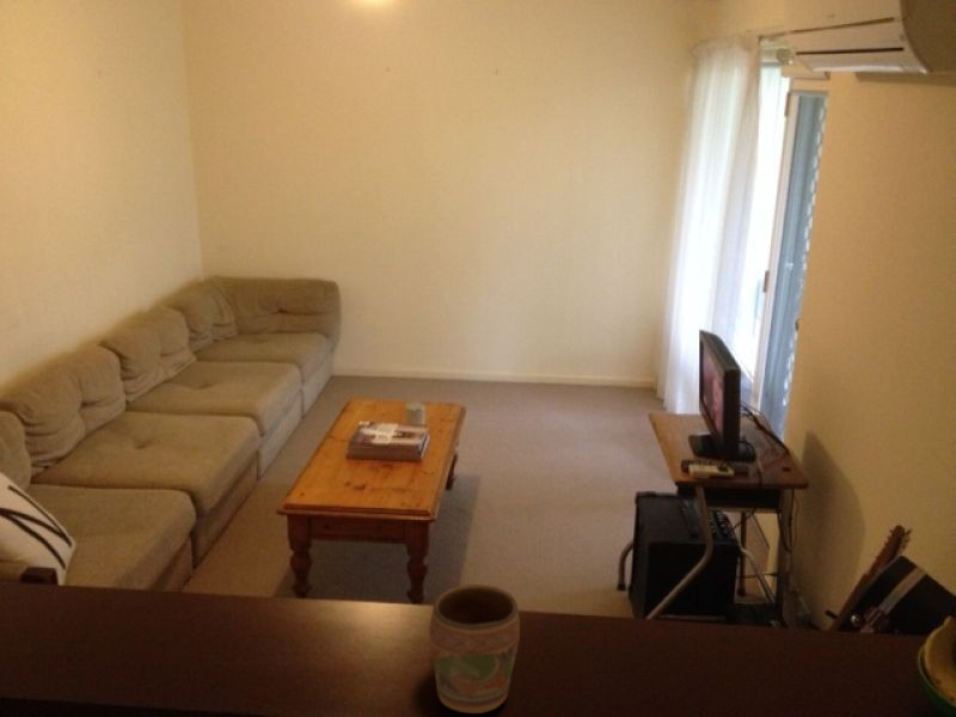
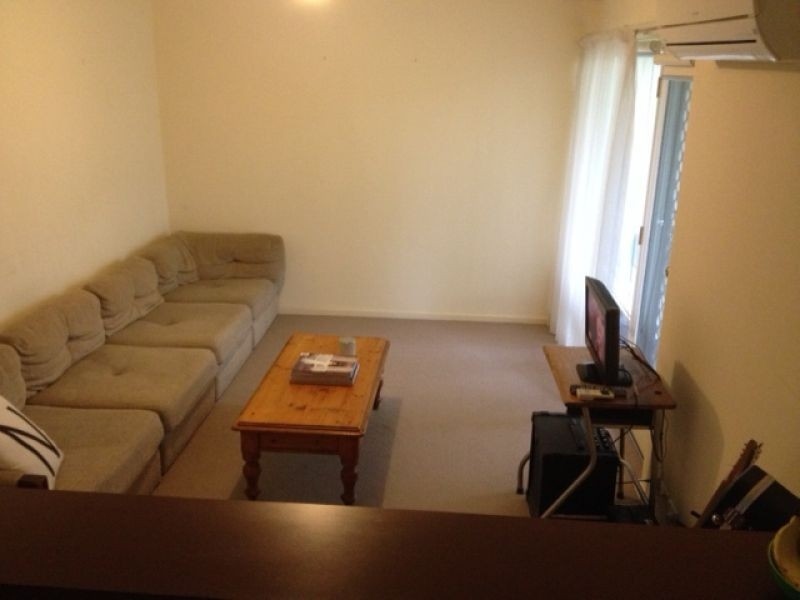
- mug (474, 645)
